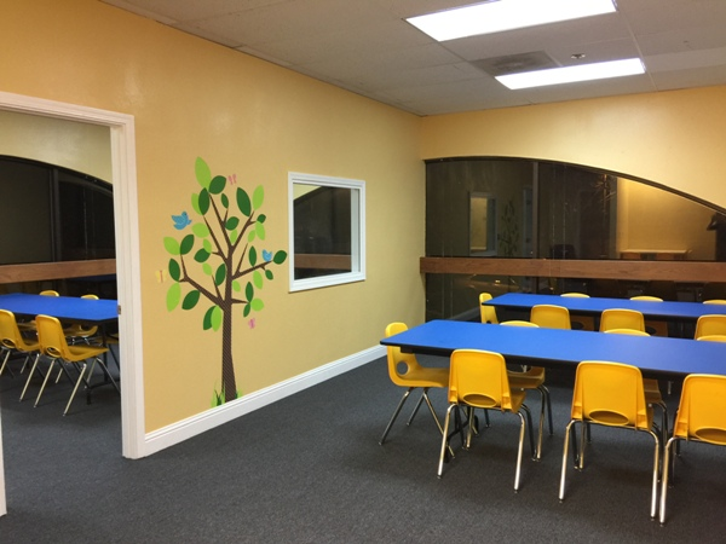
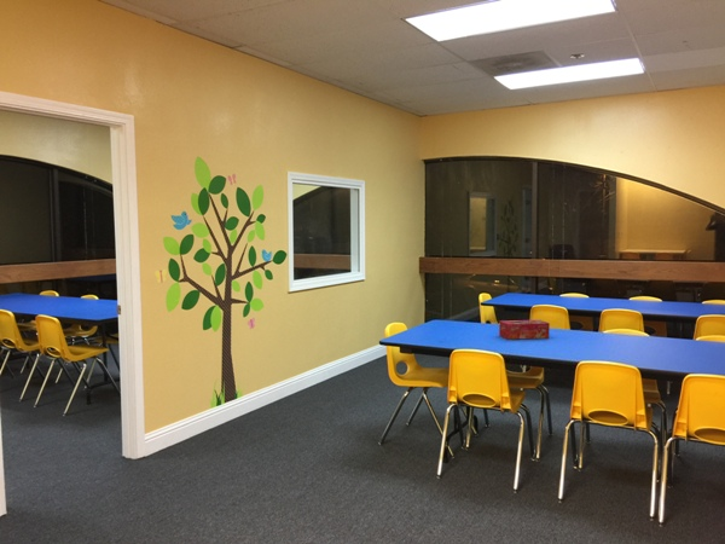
+ tissue box (523, 329)
